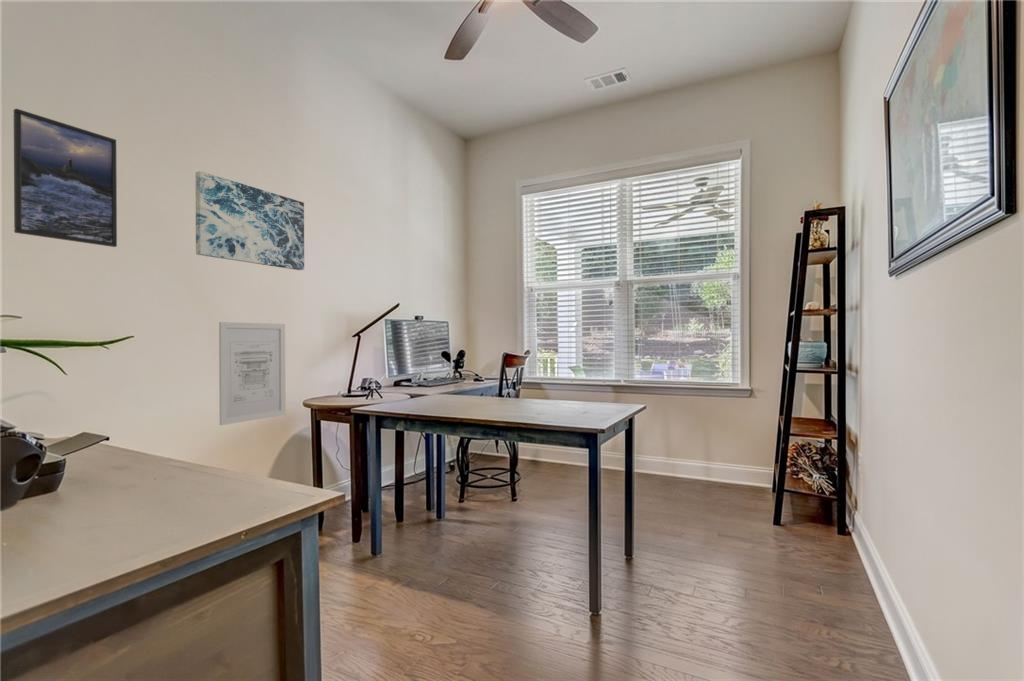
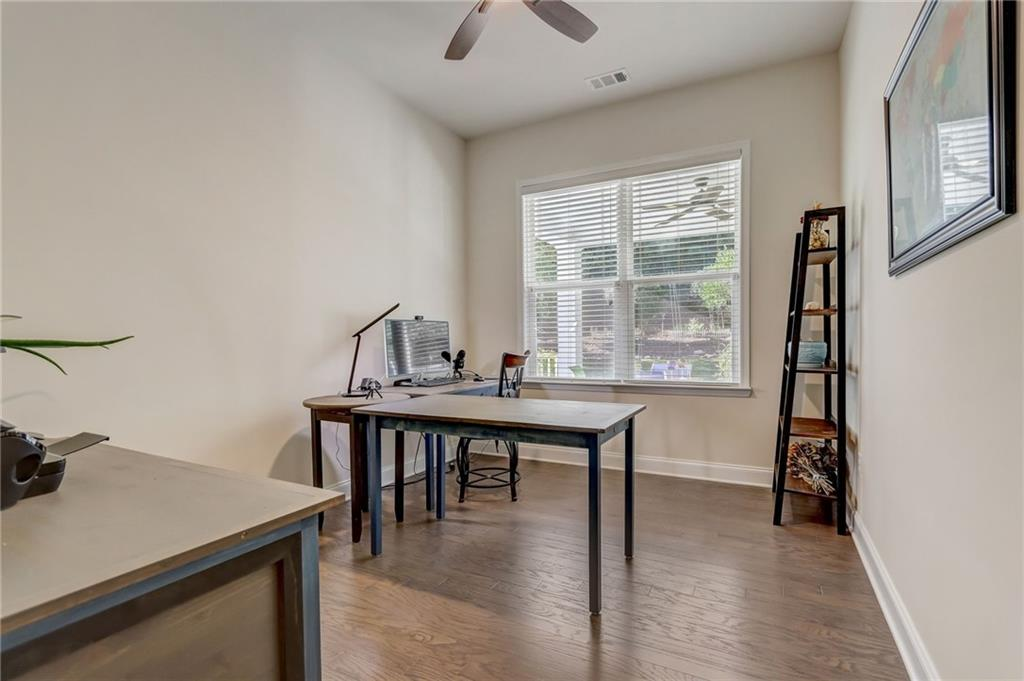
- wall art (254, 371)
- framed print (68, 182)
- wall art (255, 226)
